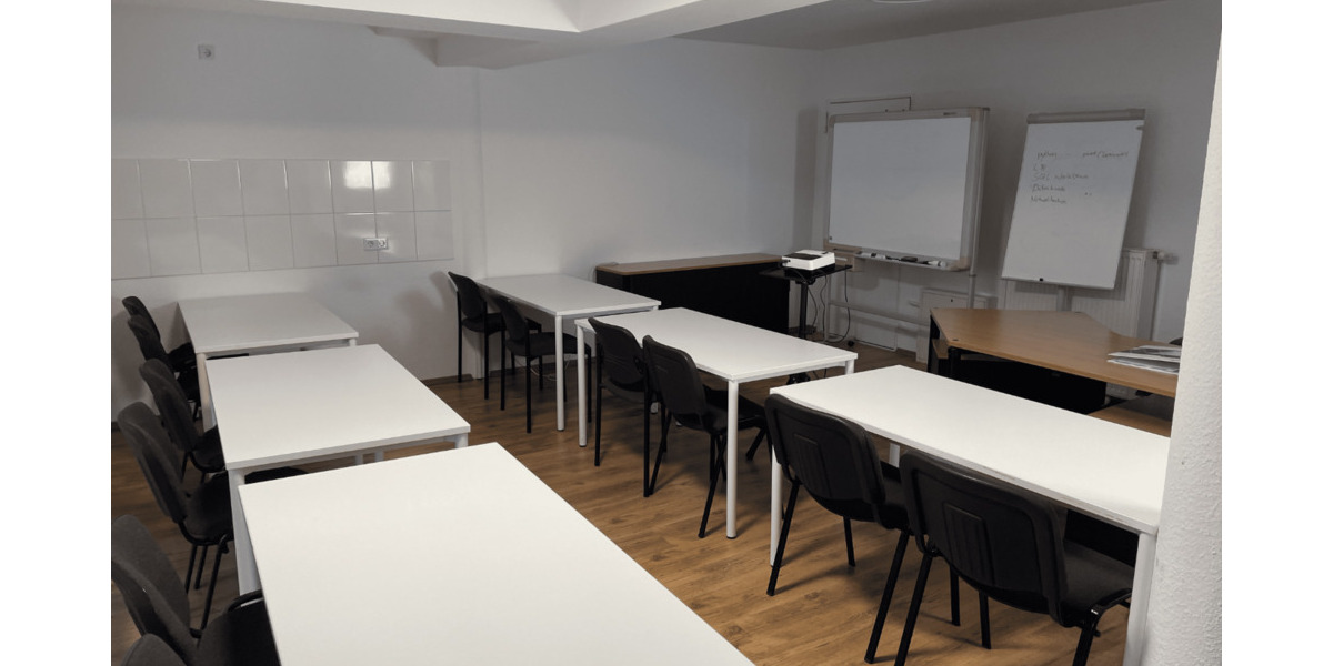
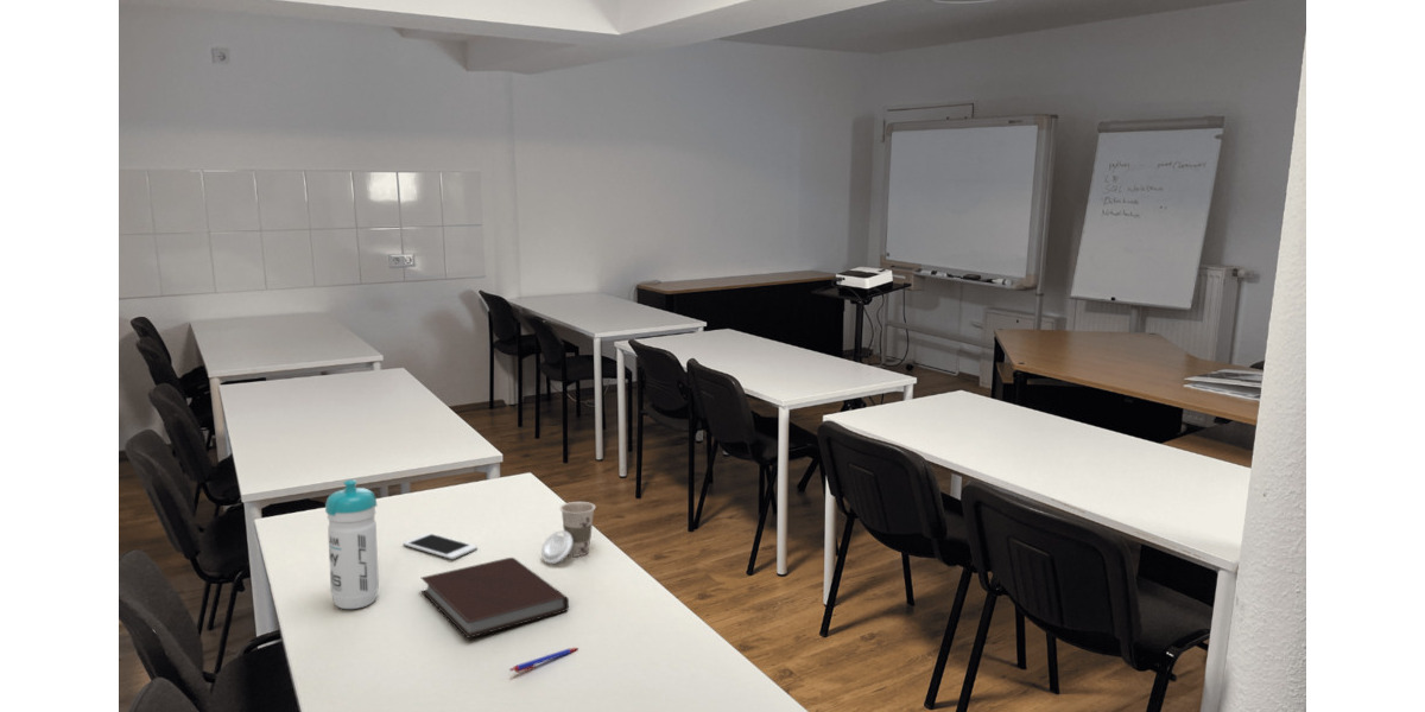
+ pen (545, 657)
+ notebook (493, 593)
+ cell phone (439, 545)
+ water bottle (353, 541)
+ cup (569, 532)
